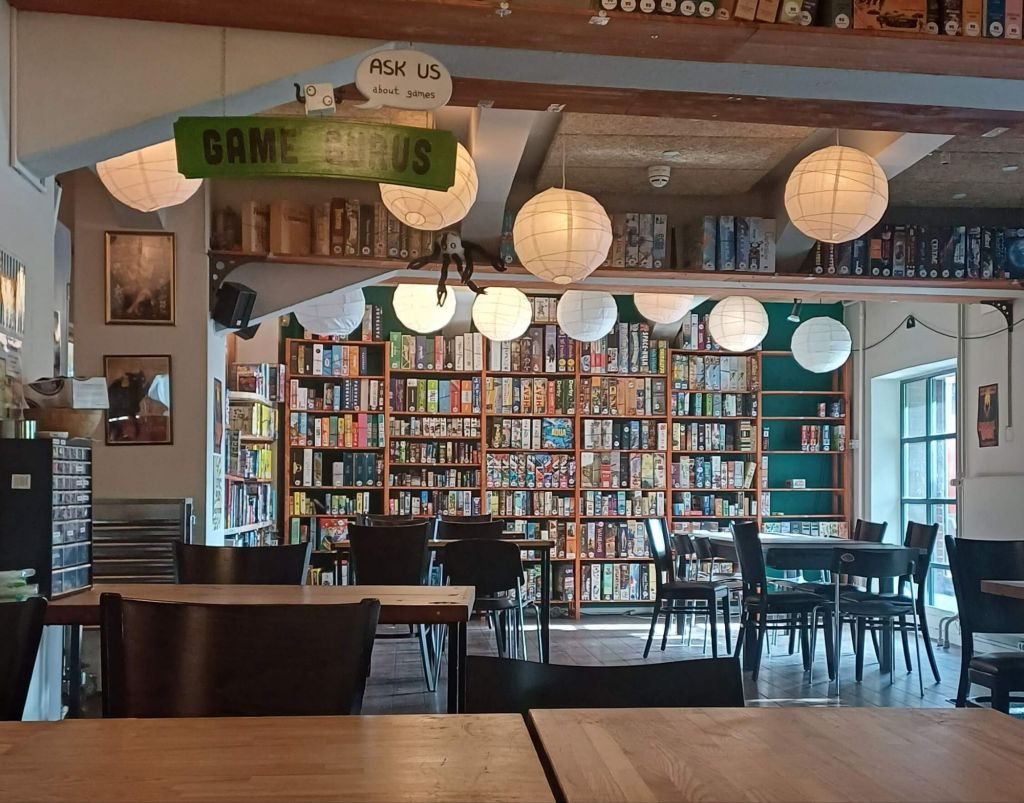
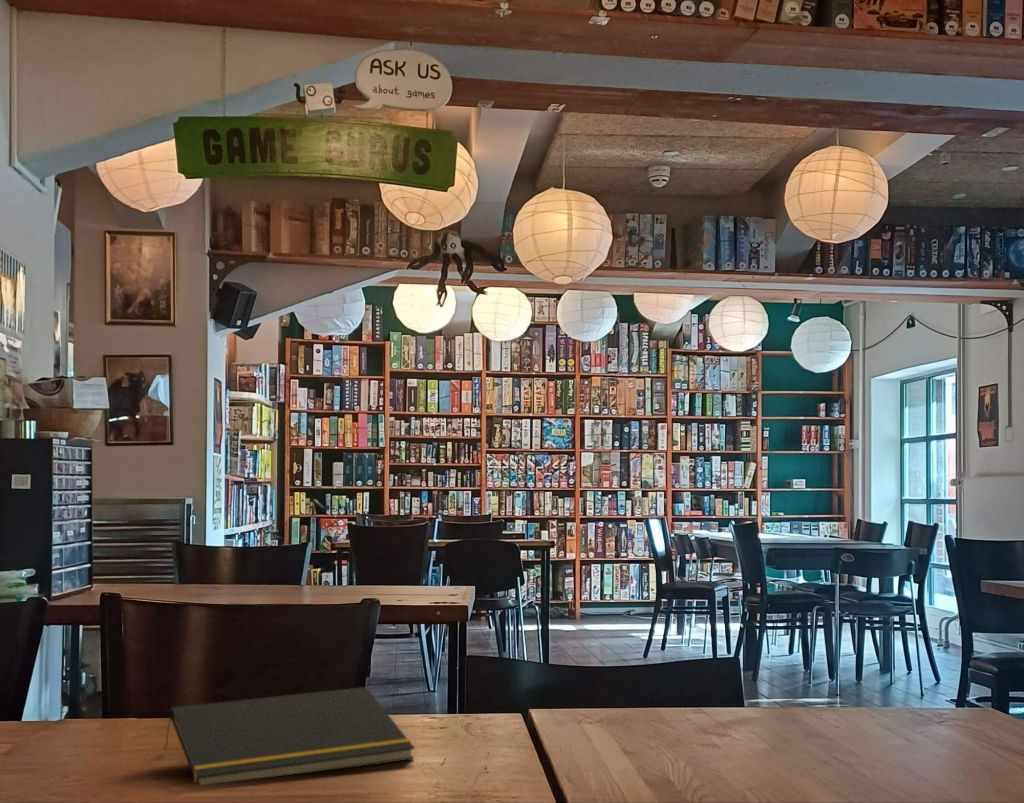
+ notepad (290, 732)
